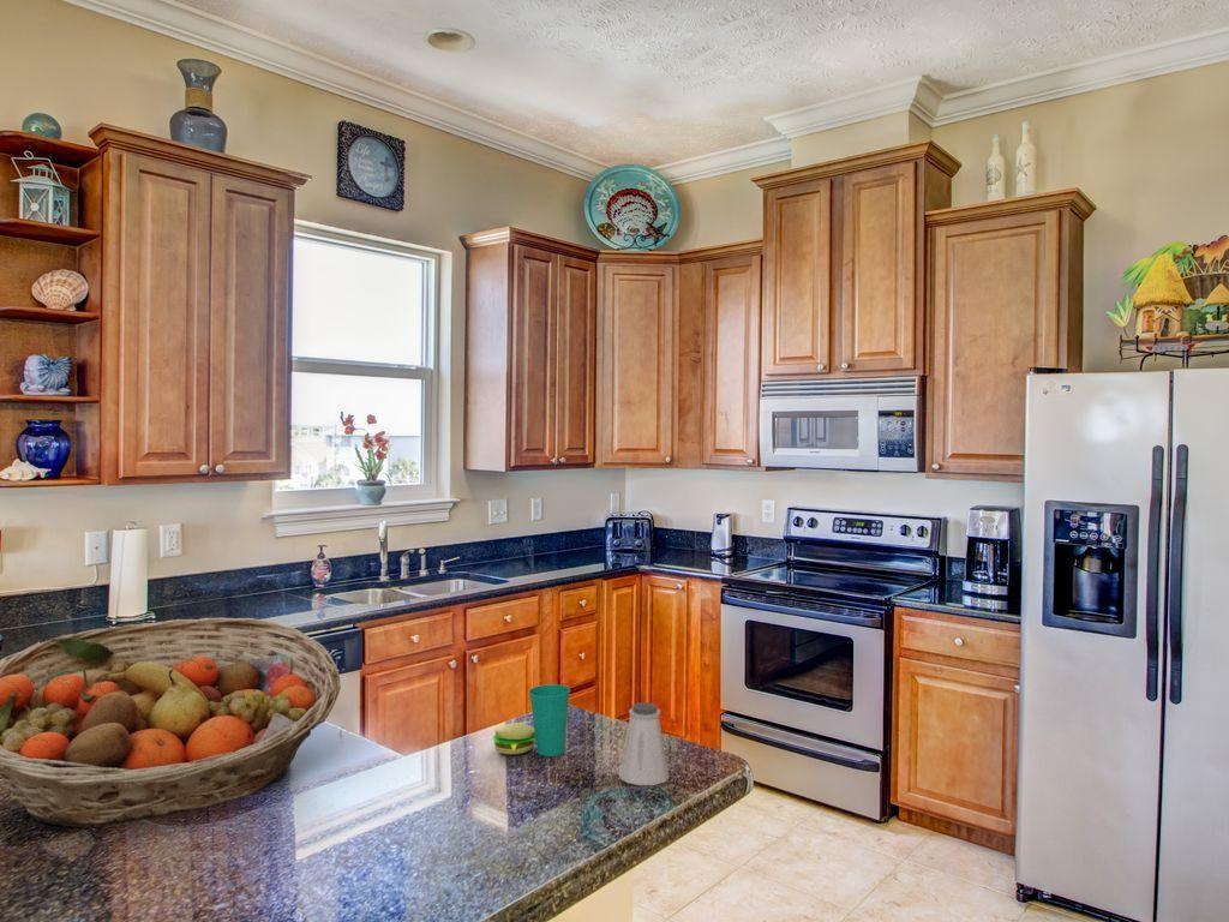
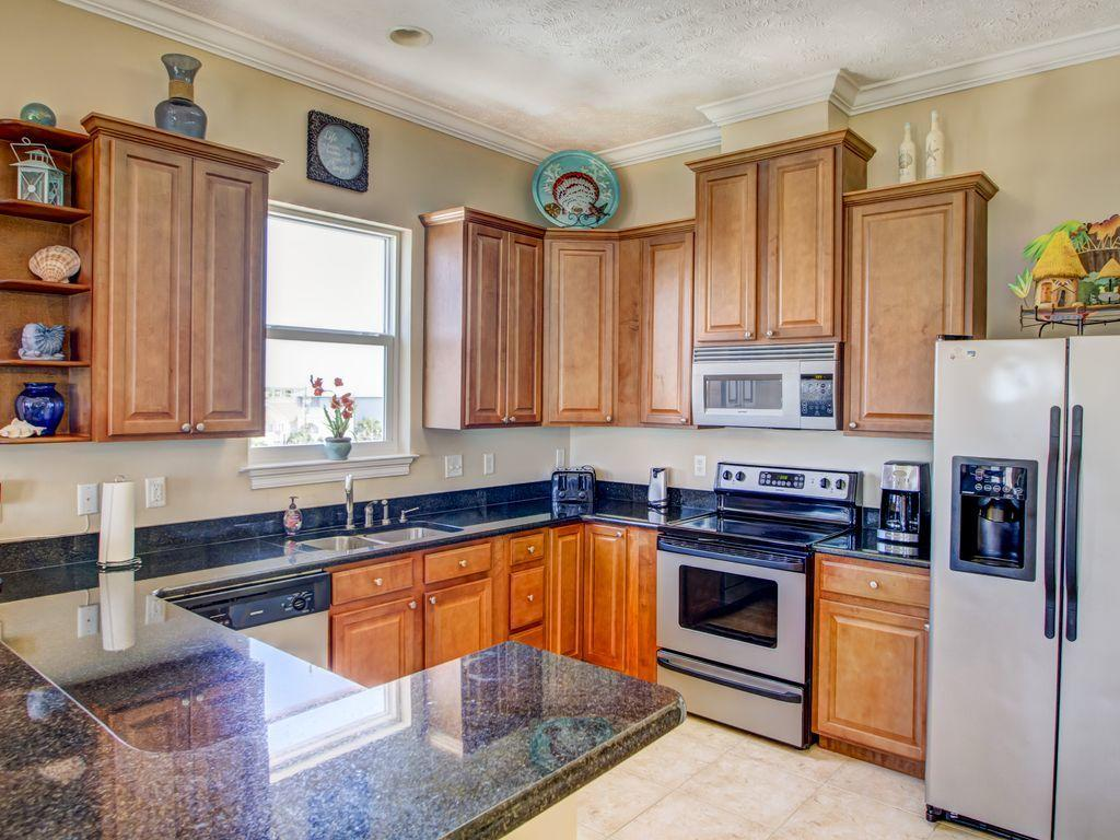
- cup (533, 719)
- saltshaker (643, 741)
- fruit basket (166, 711)
